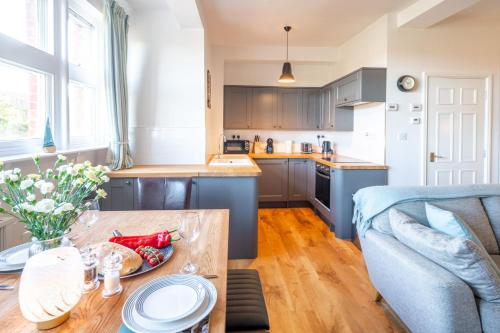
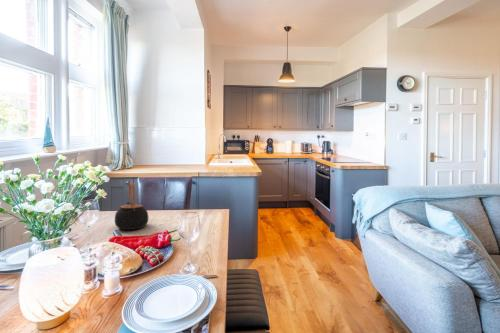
+ teapot (131, 204)
